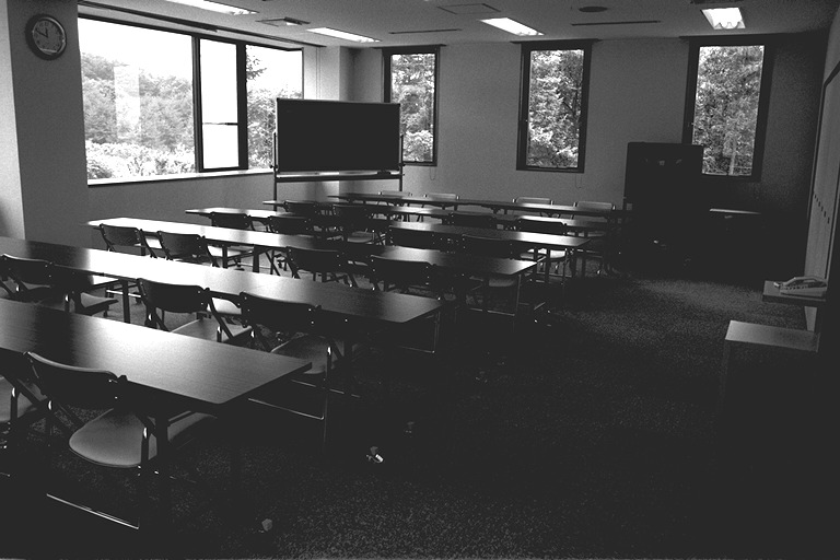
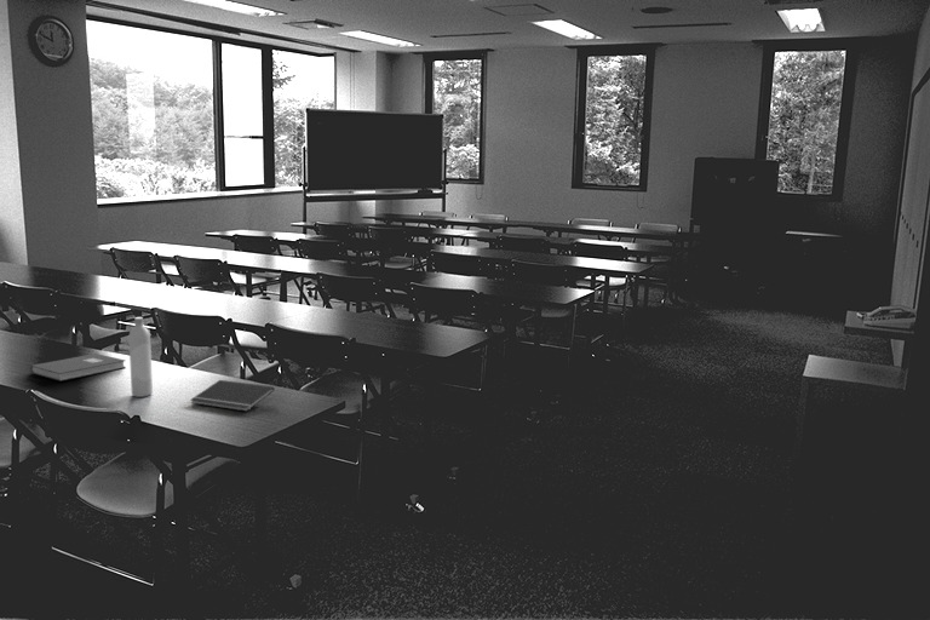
+ book (79, 366)
+ bottle (140, 356)
+ notepad (232, 395)
